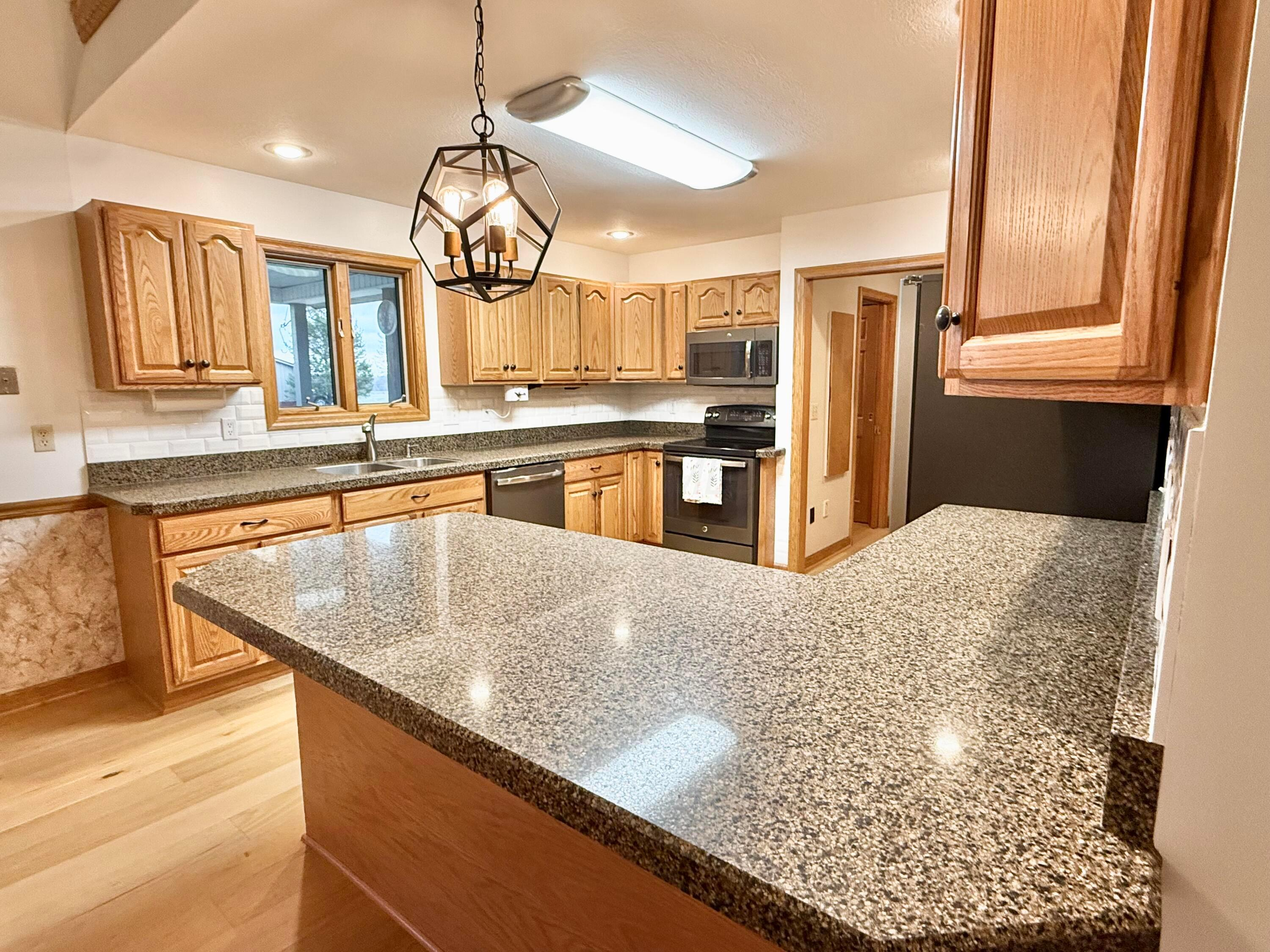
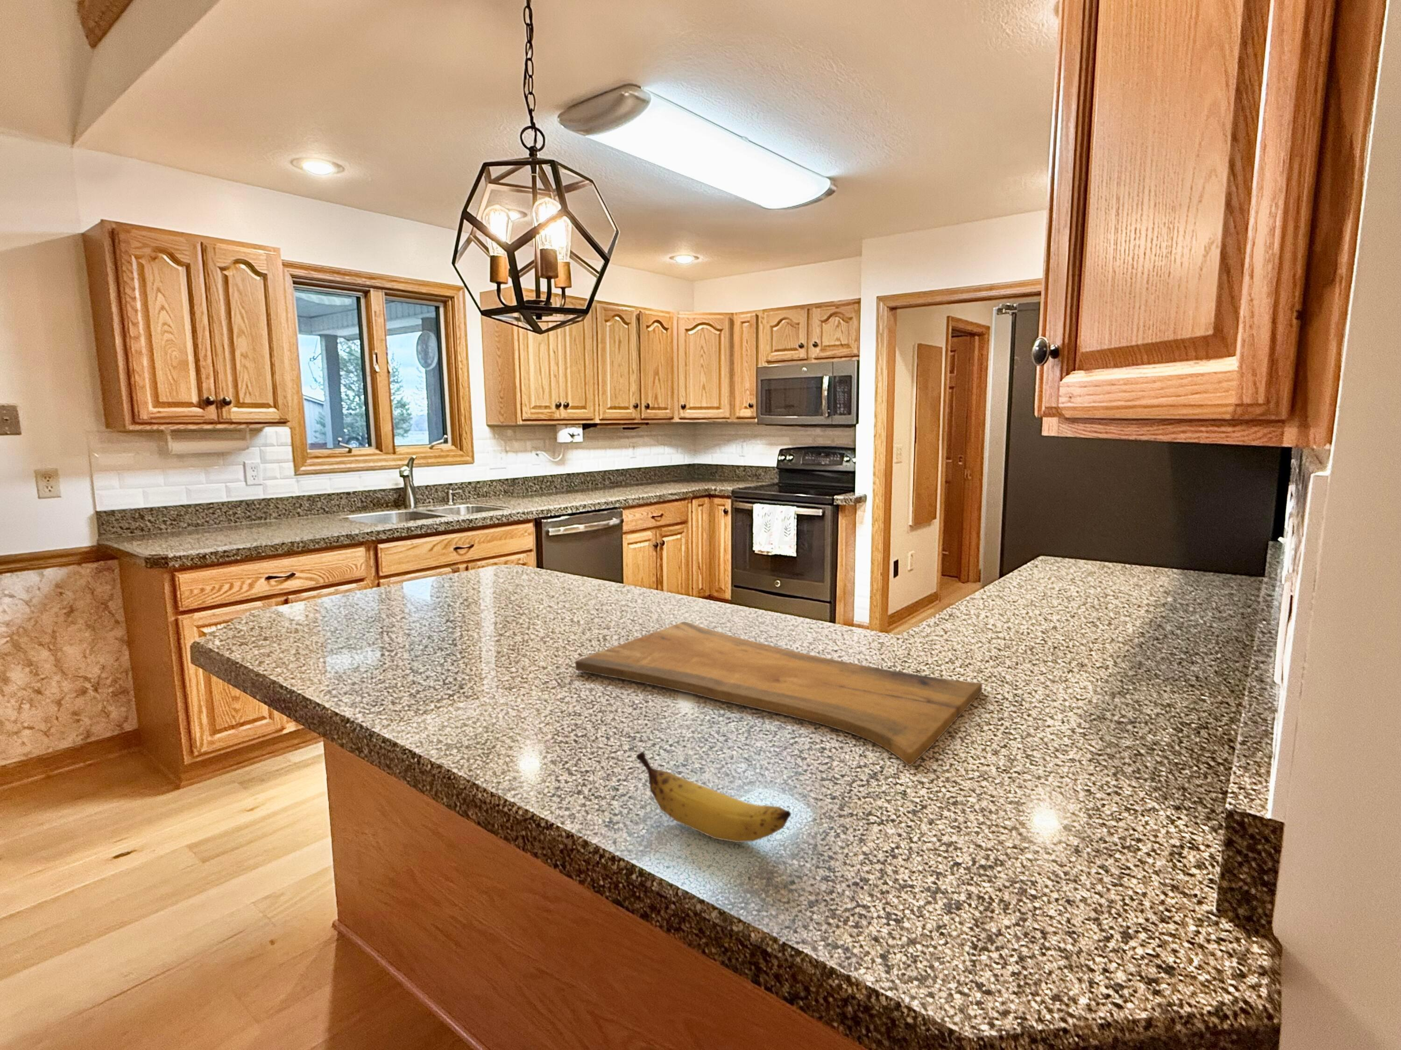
+ banana (709, 801)
+ cutting board (769, 675)
